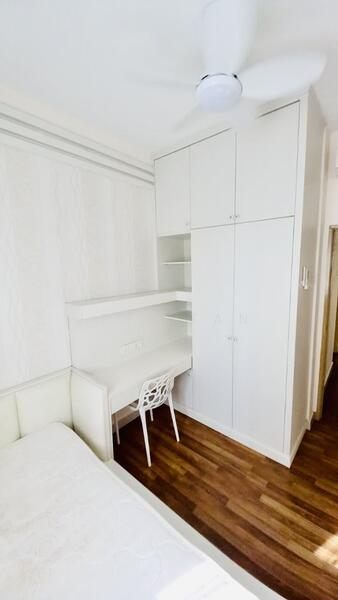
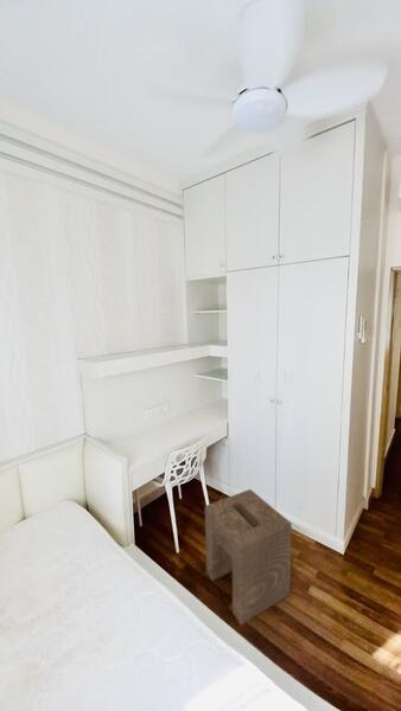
+ stool (246, 549)
